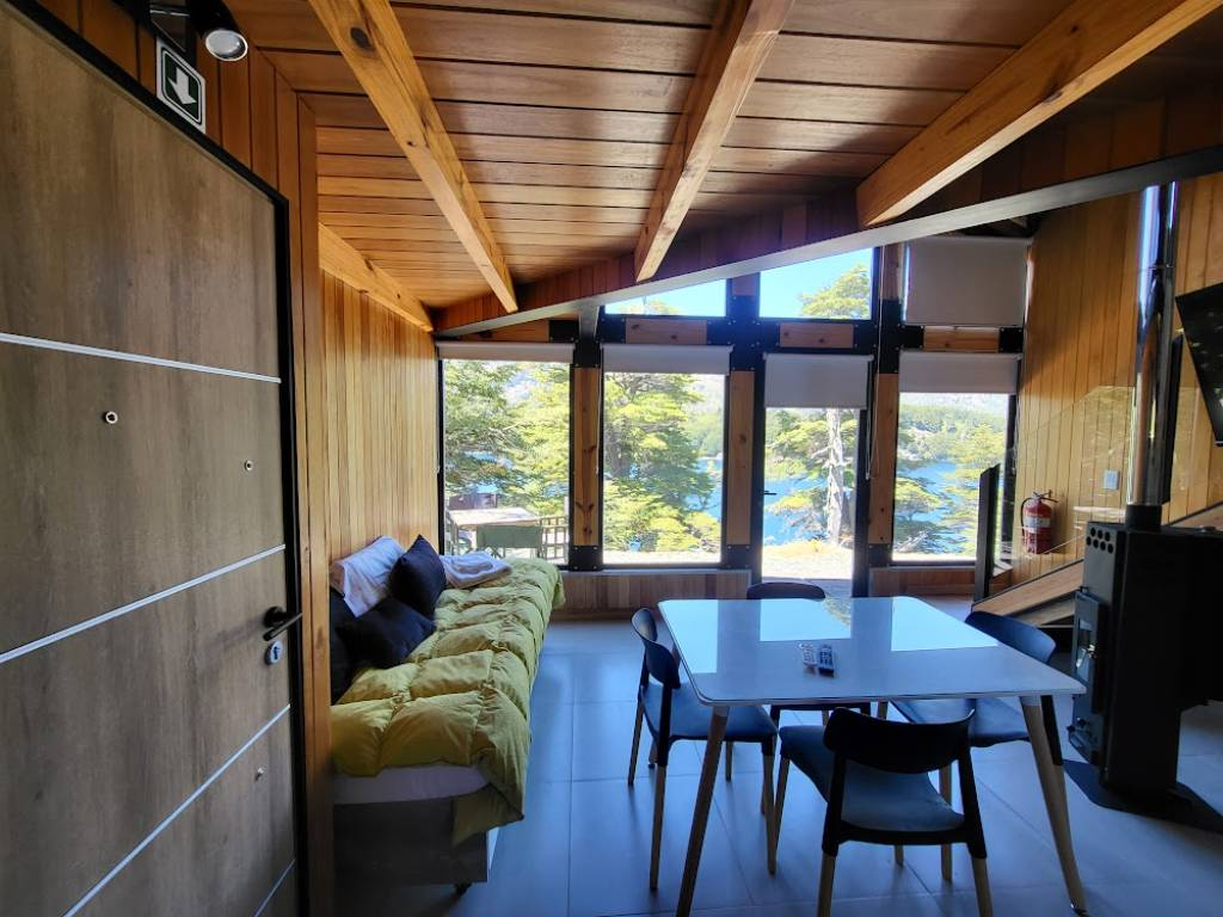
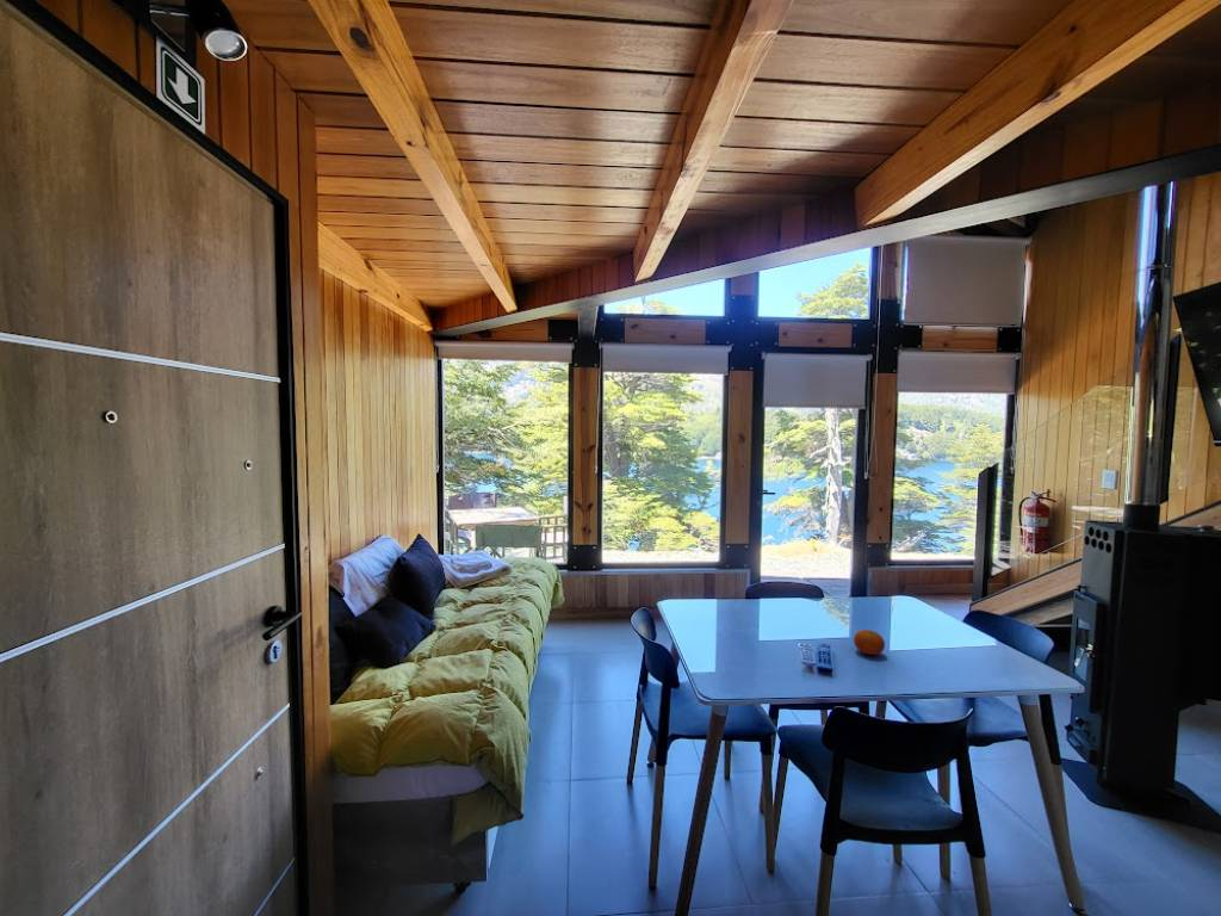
+ fruit (868, 642)
